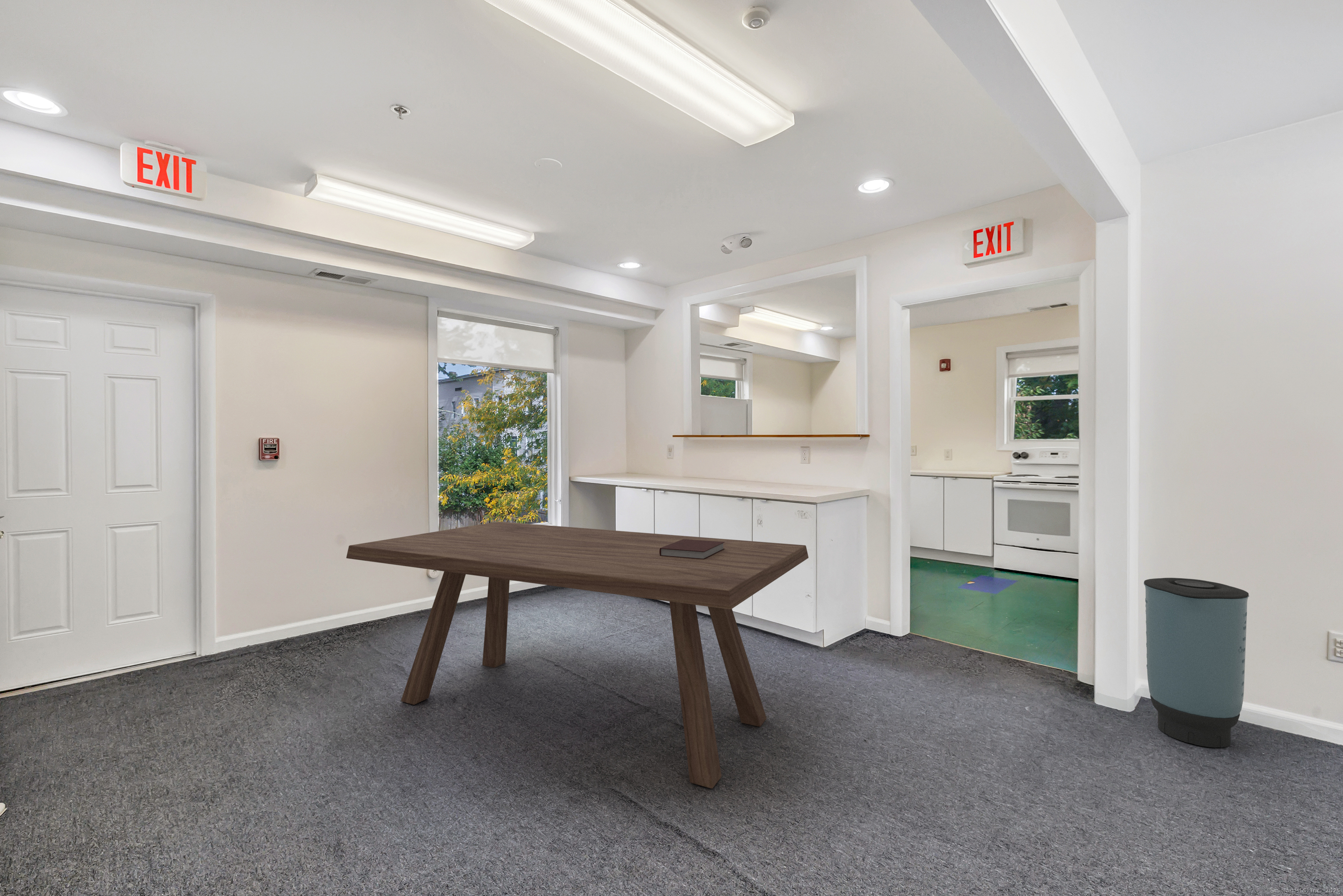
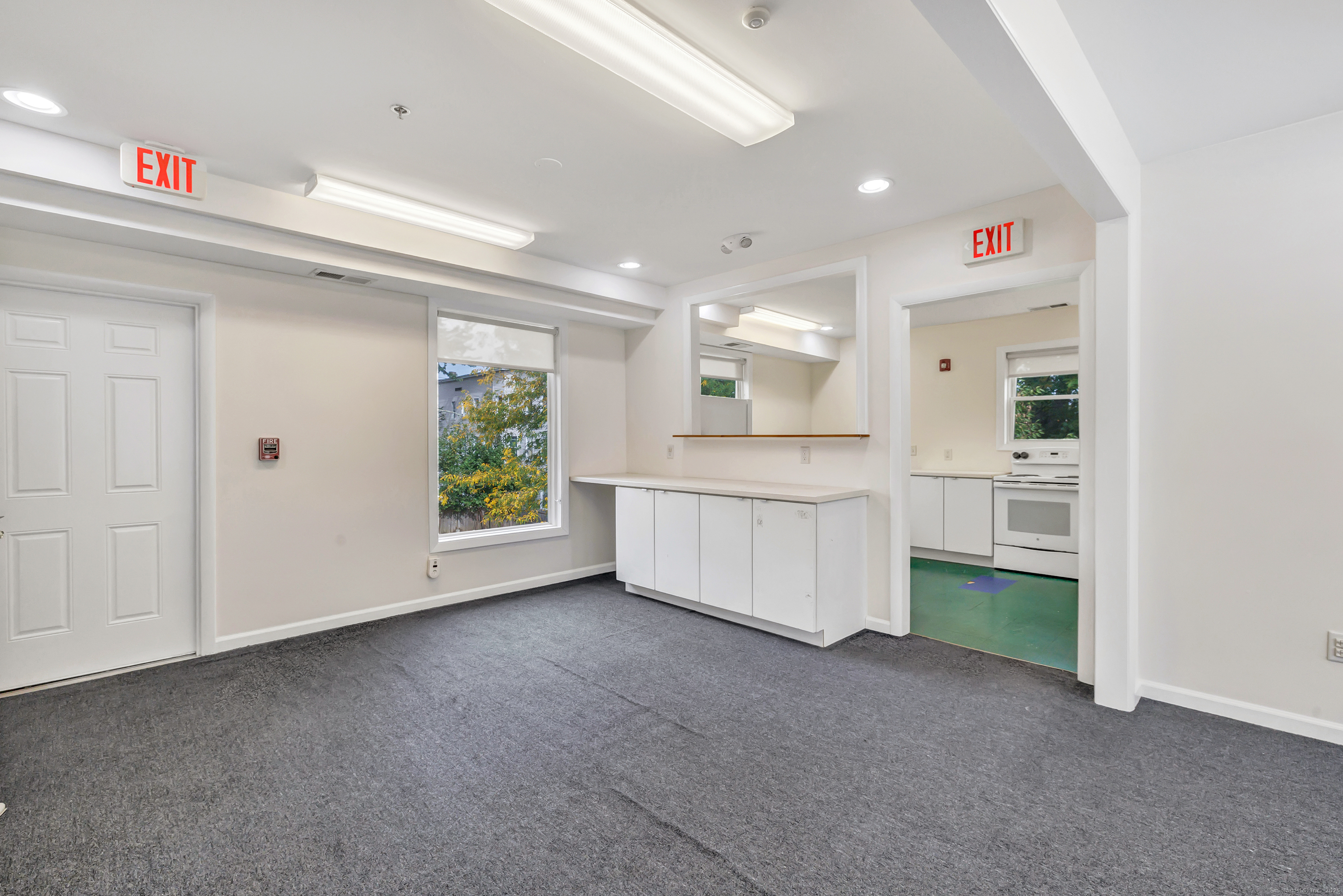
- trash can (1194, 657)
- dining table (583, 590)
- notebook (693, 548)
